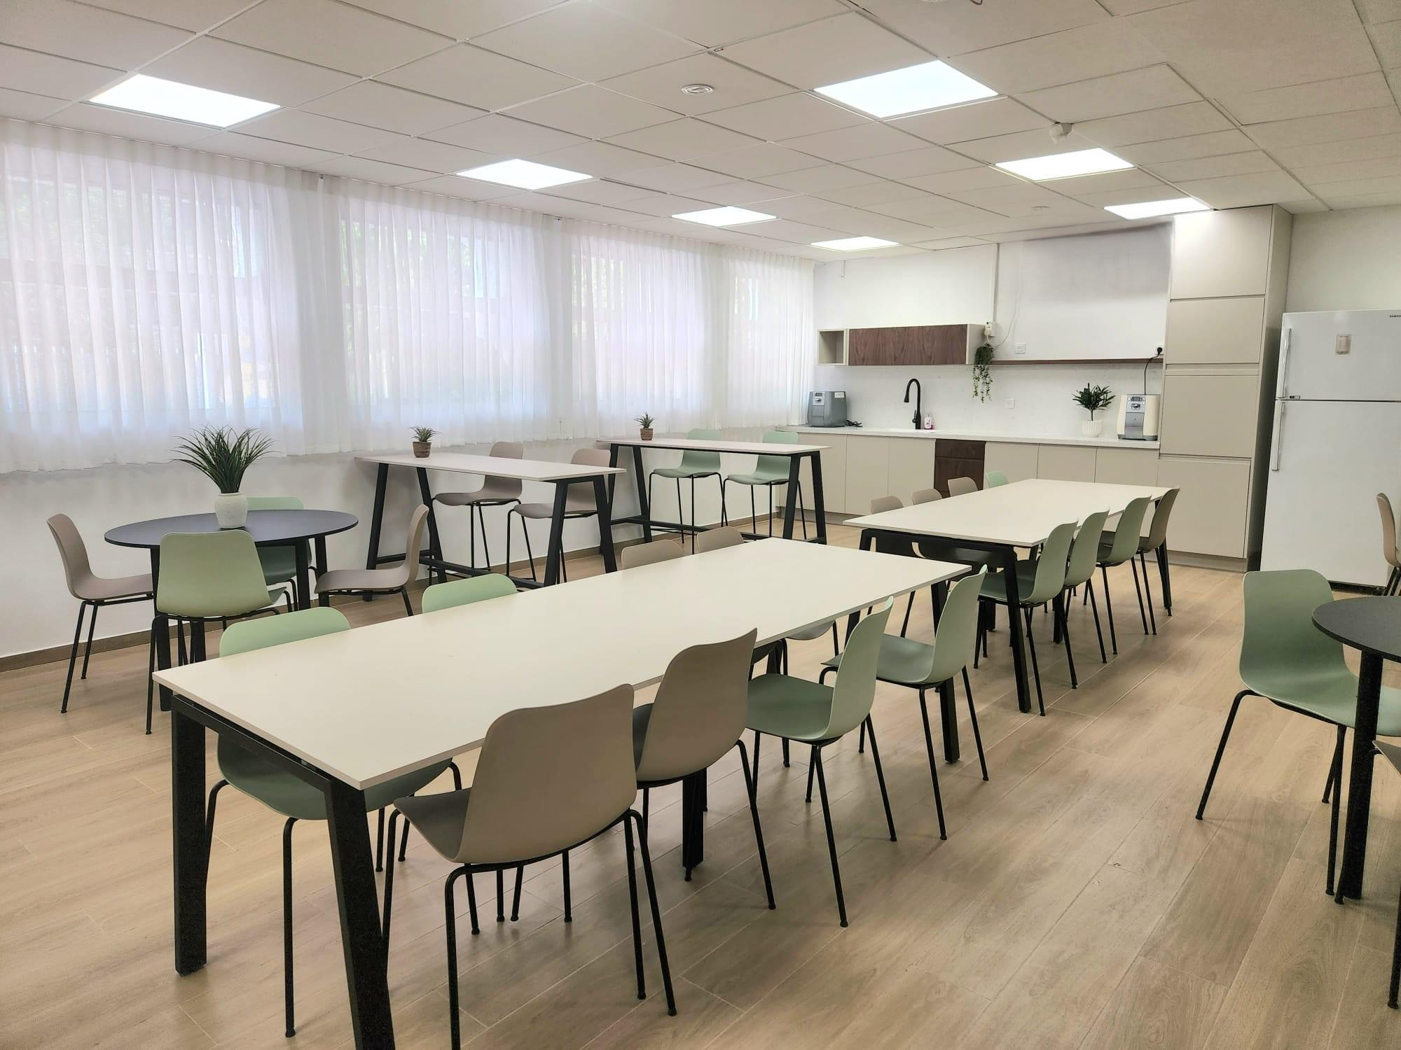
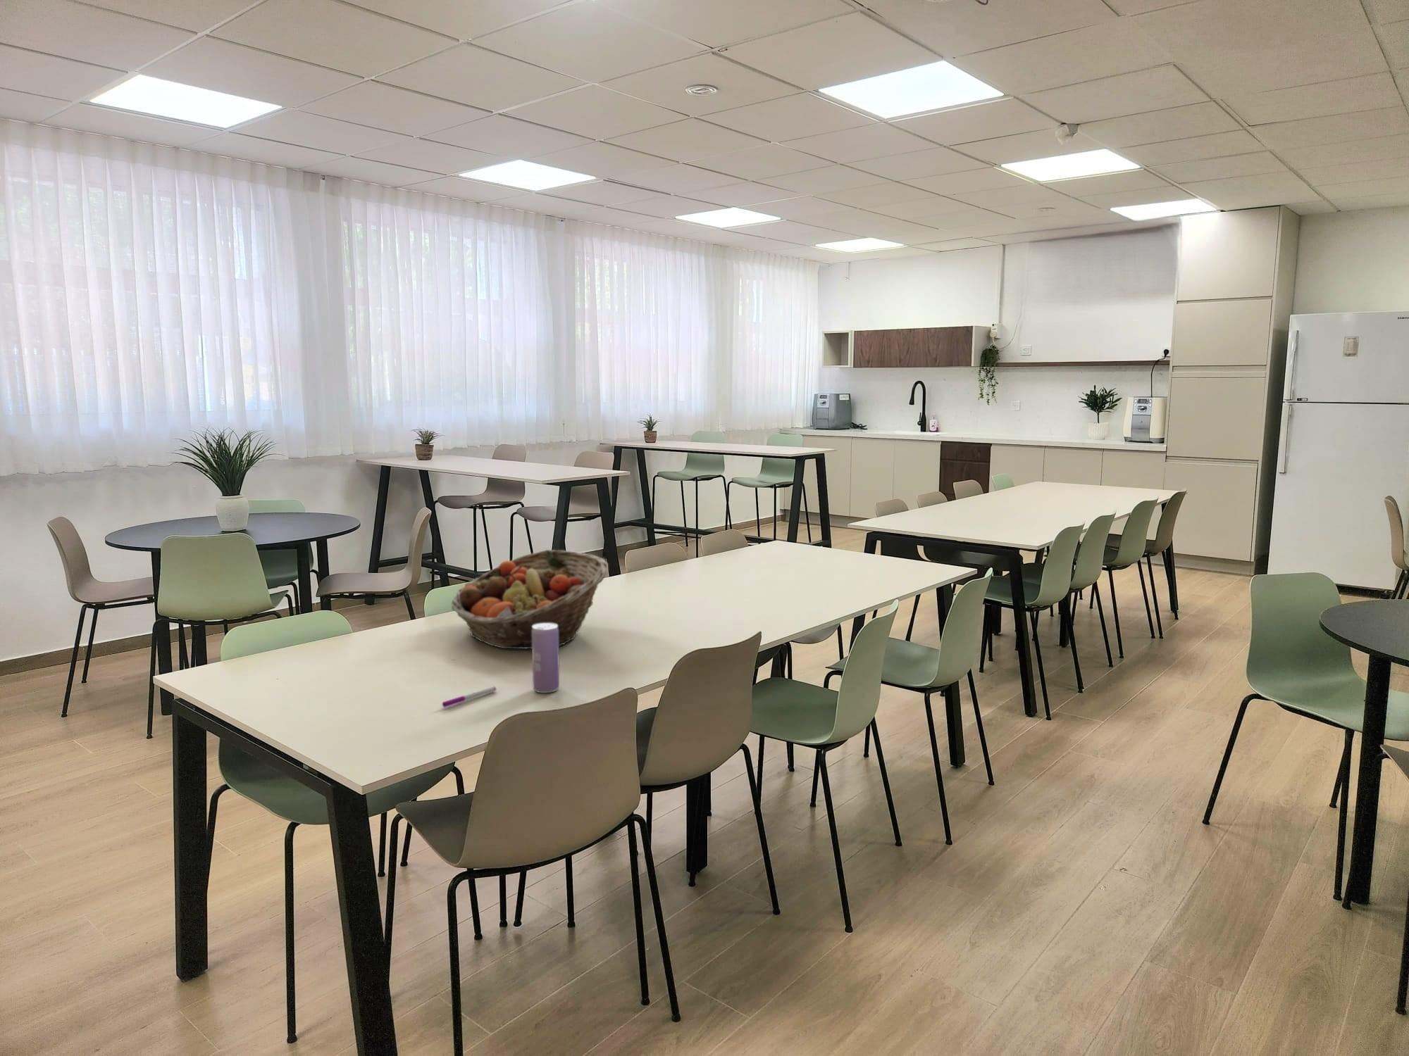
+ fruit basket (530, 597)
+ pen (470, 697)
+ beverage can (545, 658)
